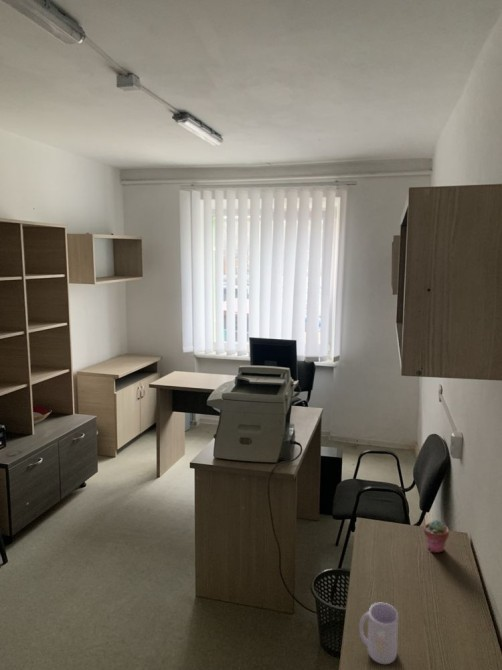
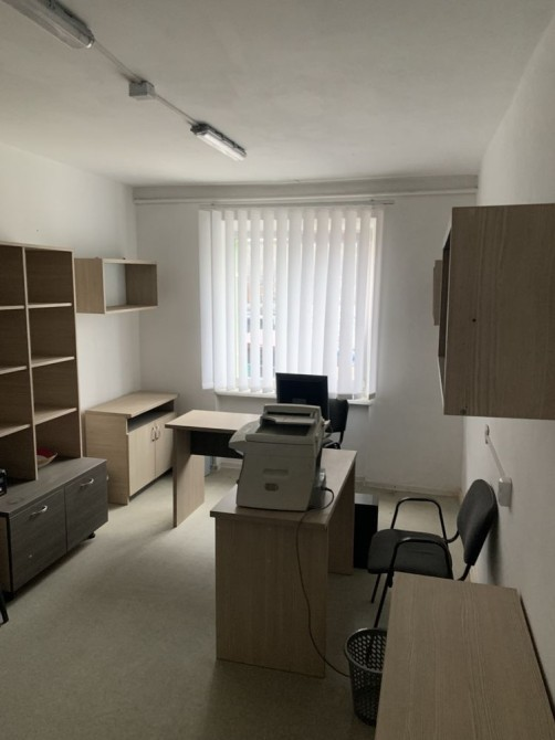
- potted succulent (436, 534)
- mug (378, 631)
